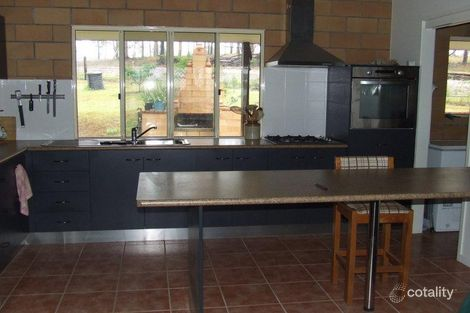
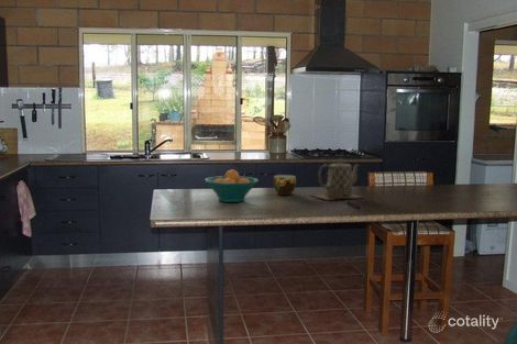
+ teapot (338, 177)
+ fruit bowl (231, 185)
+ cup (284, 185)
